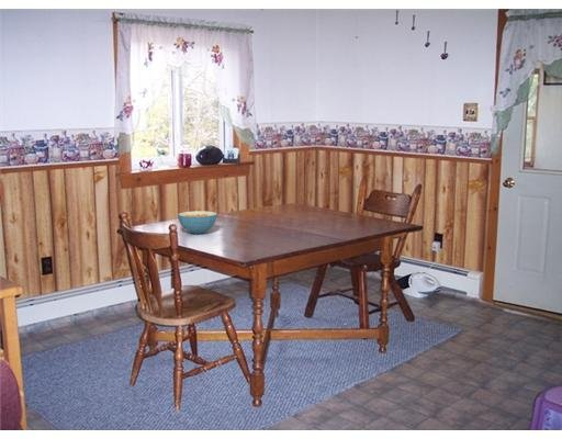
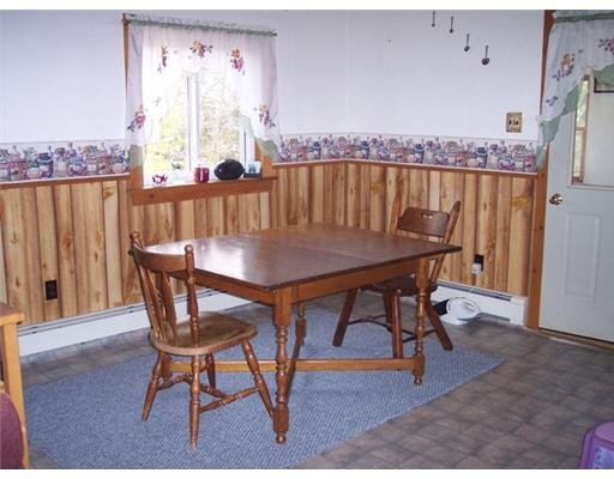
- cereal bowl (198, 223)
